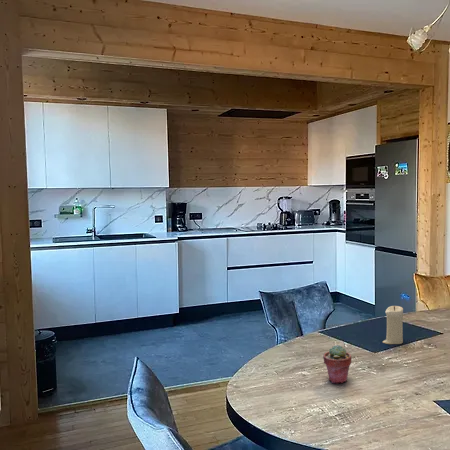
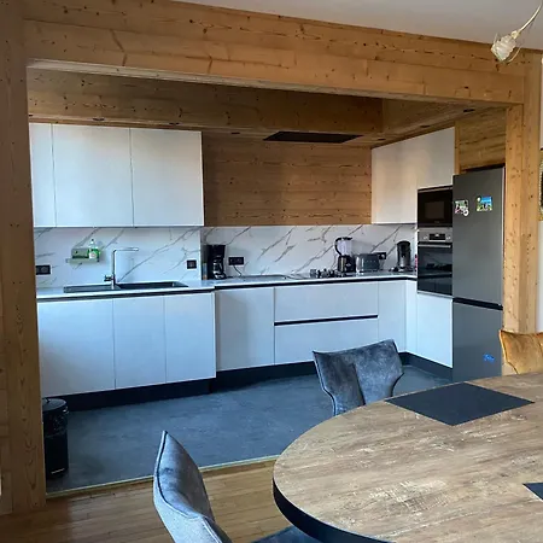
- candle (393, 324)
- potted succulent (337, 362)
